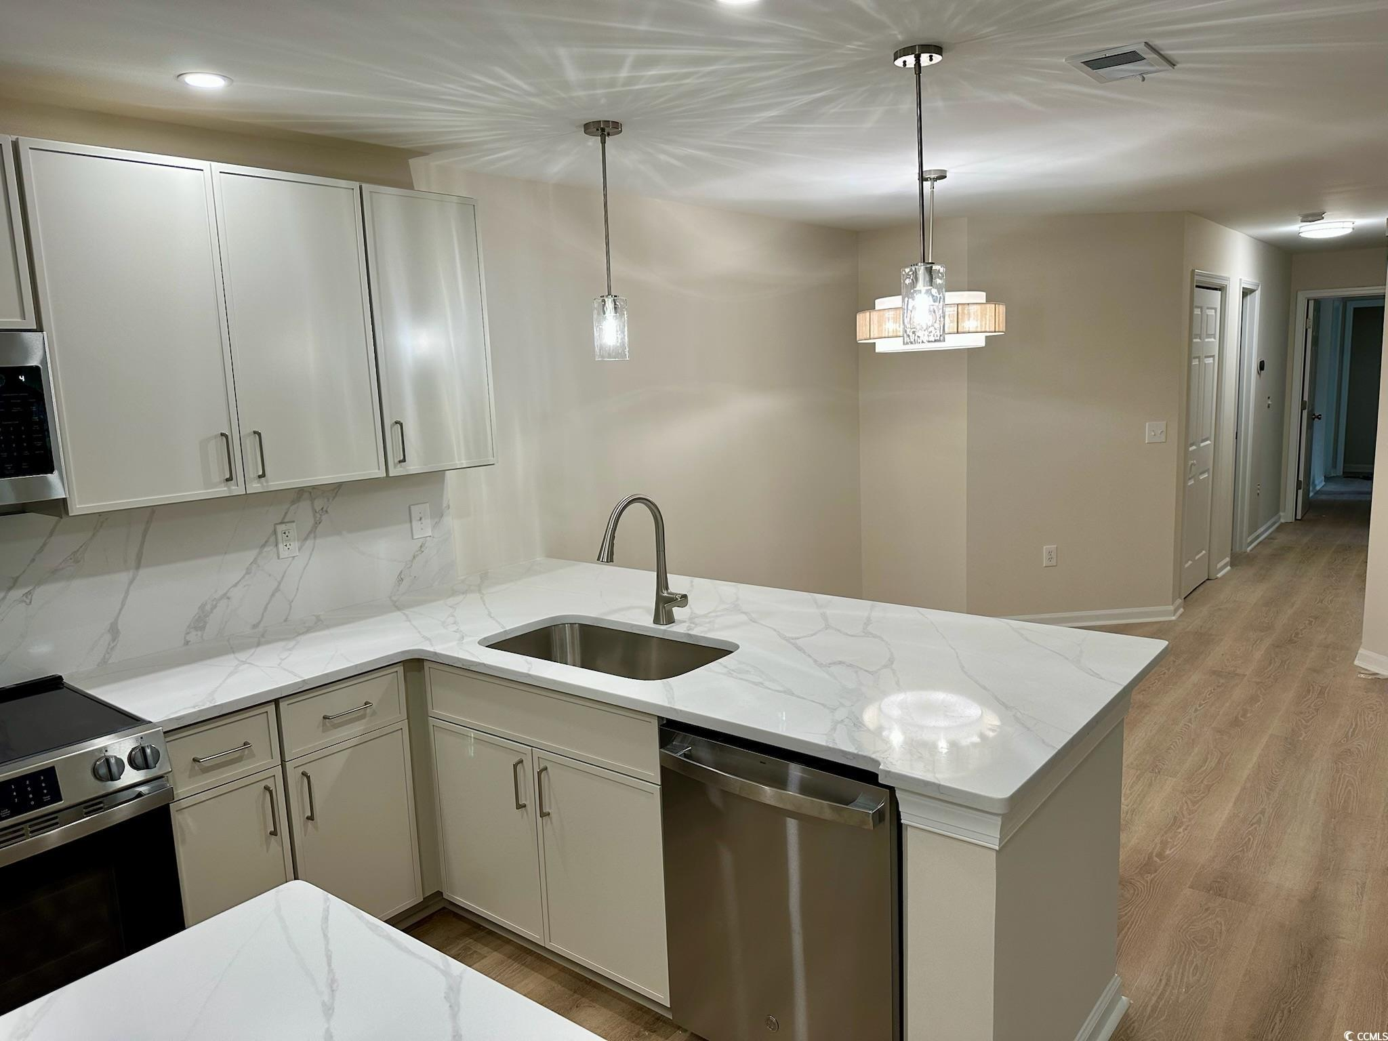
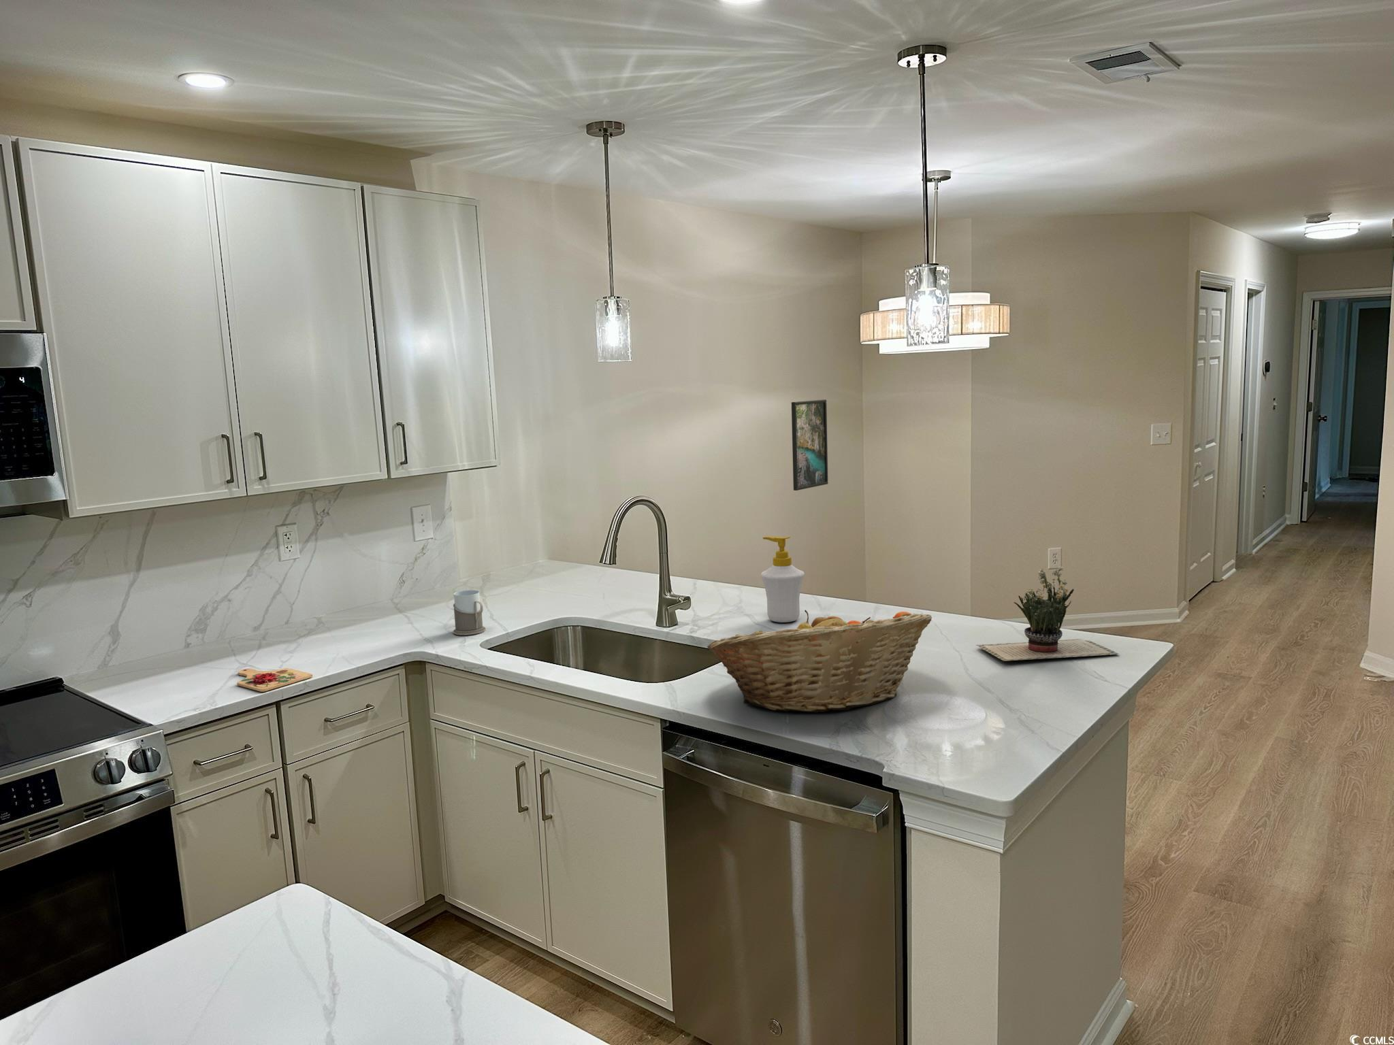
+ soap bottle (783, 578)
+ fruit basket (820, 650)
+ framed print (810, 445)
+ cutting board (265, 673)
+ mug (471, 613)
+ potted flower (1046, 609)
